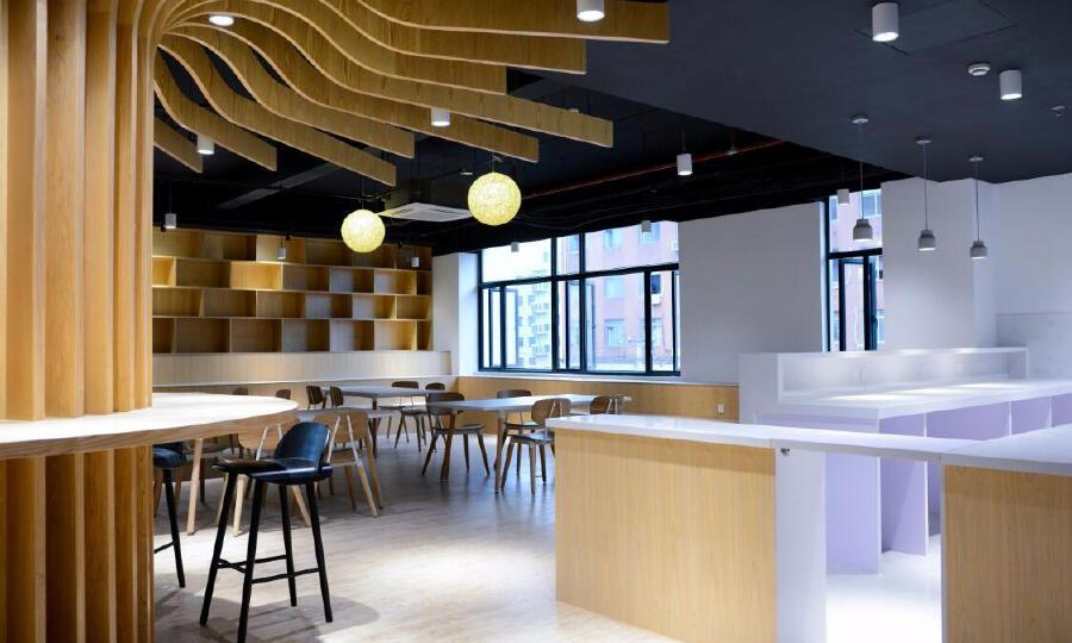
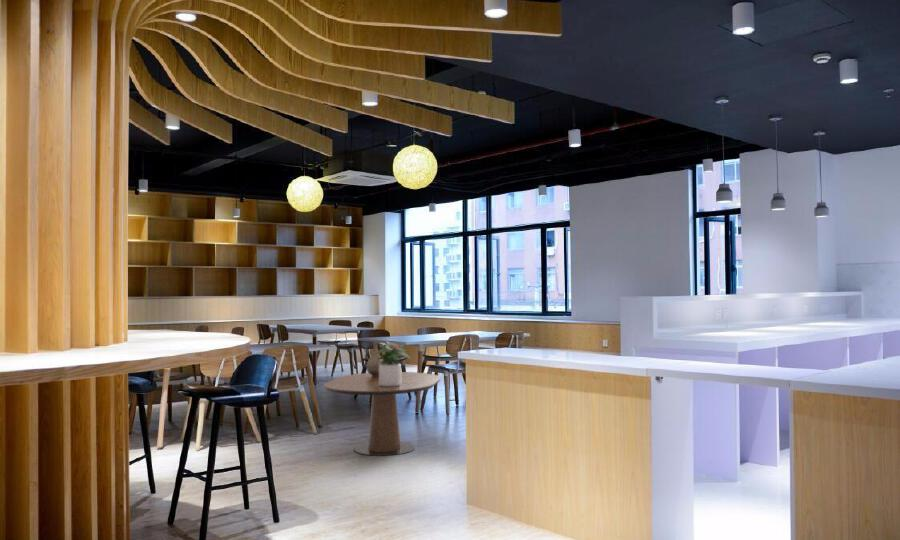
+ potted plant (391, 363)
+ dining table (393, 414)
+ vase (375, 359)
